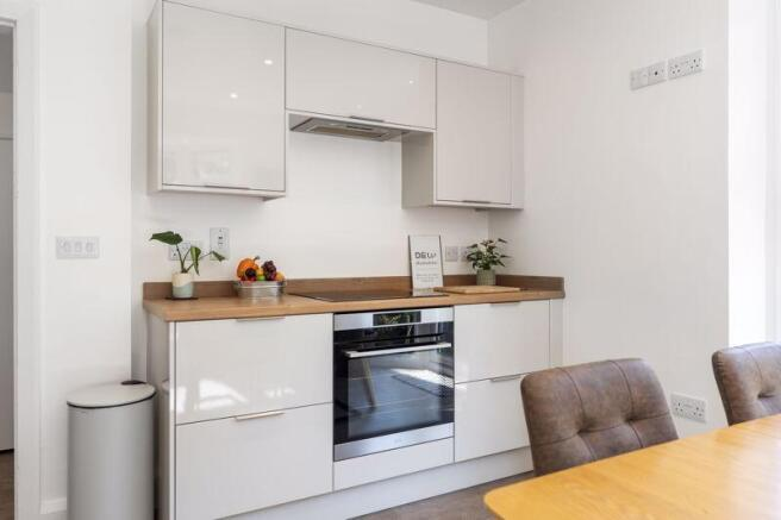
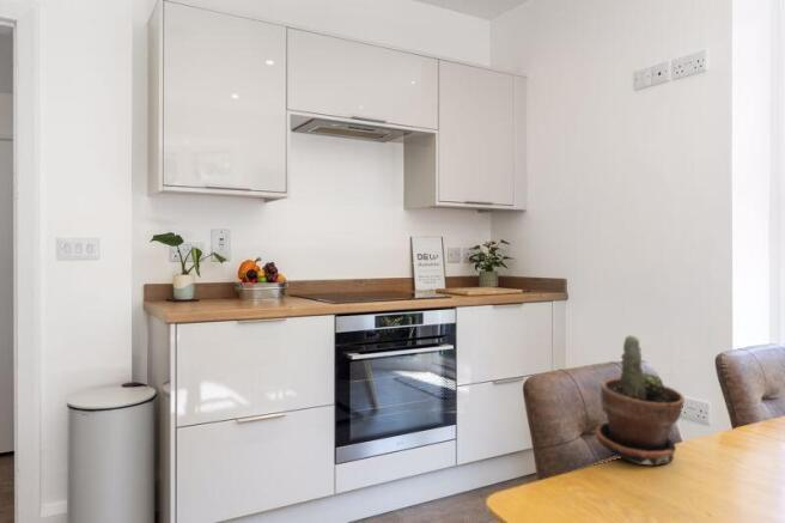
+ potted plant (638, 394)
